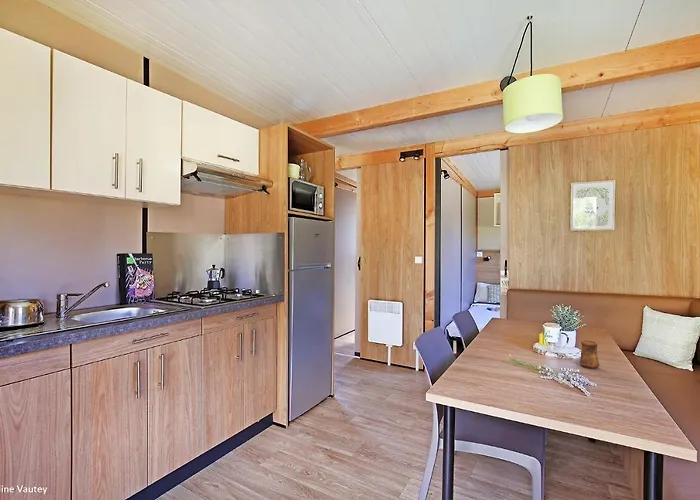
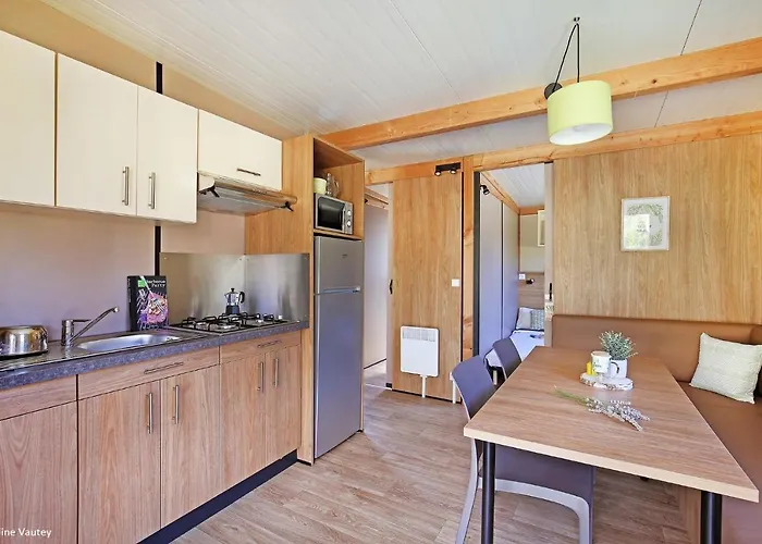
- cup (589, 354)
